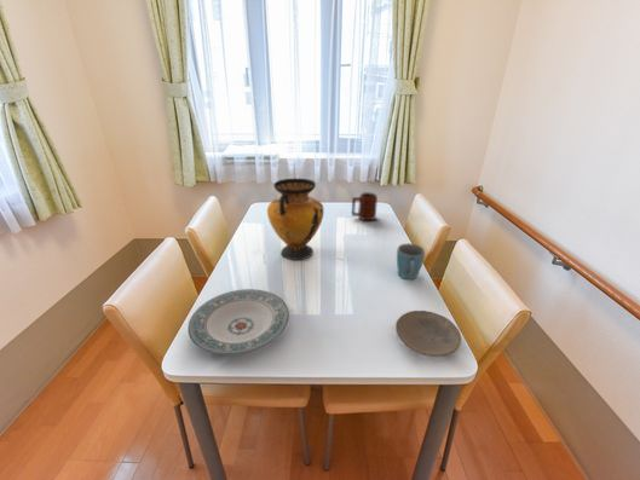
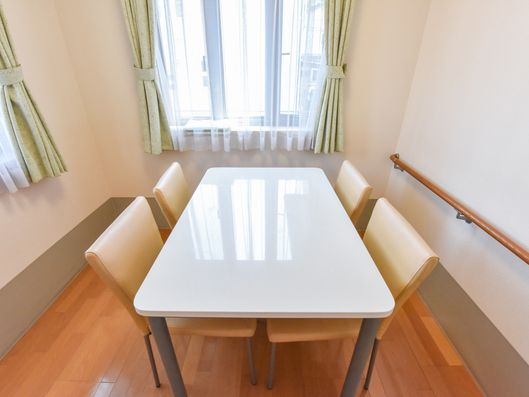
- vase (295, 219)
- plate (427, 334)
- mug (364, 206)
- mug (409, 264)
- plate (240, 322)
